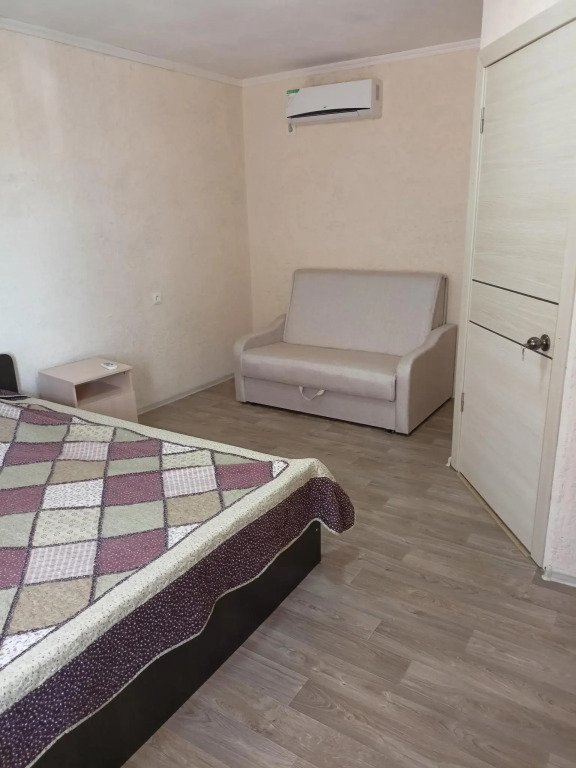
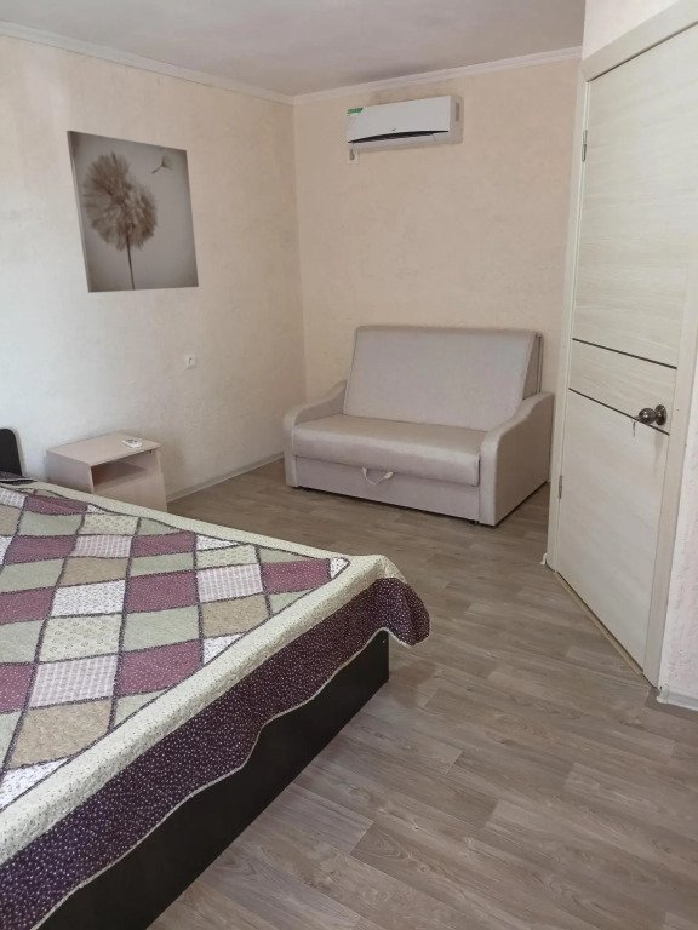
+ wall art (139, 217)
